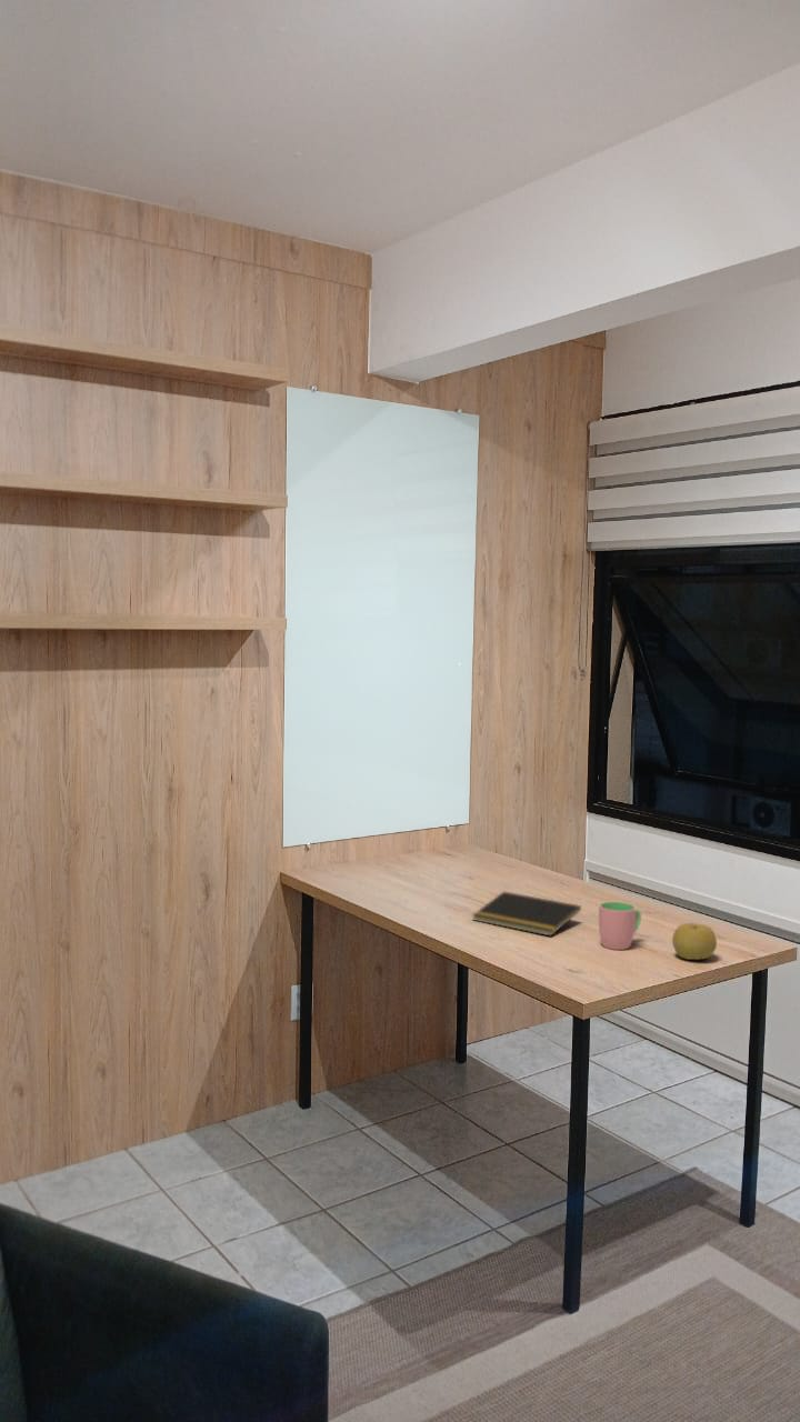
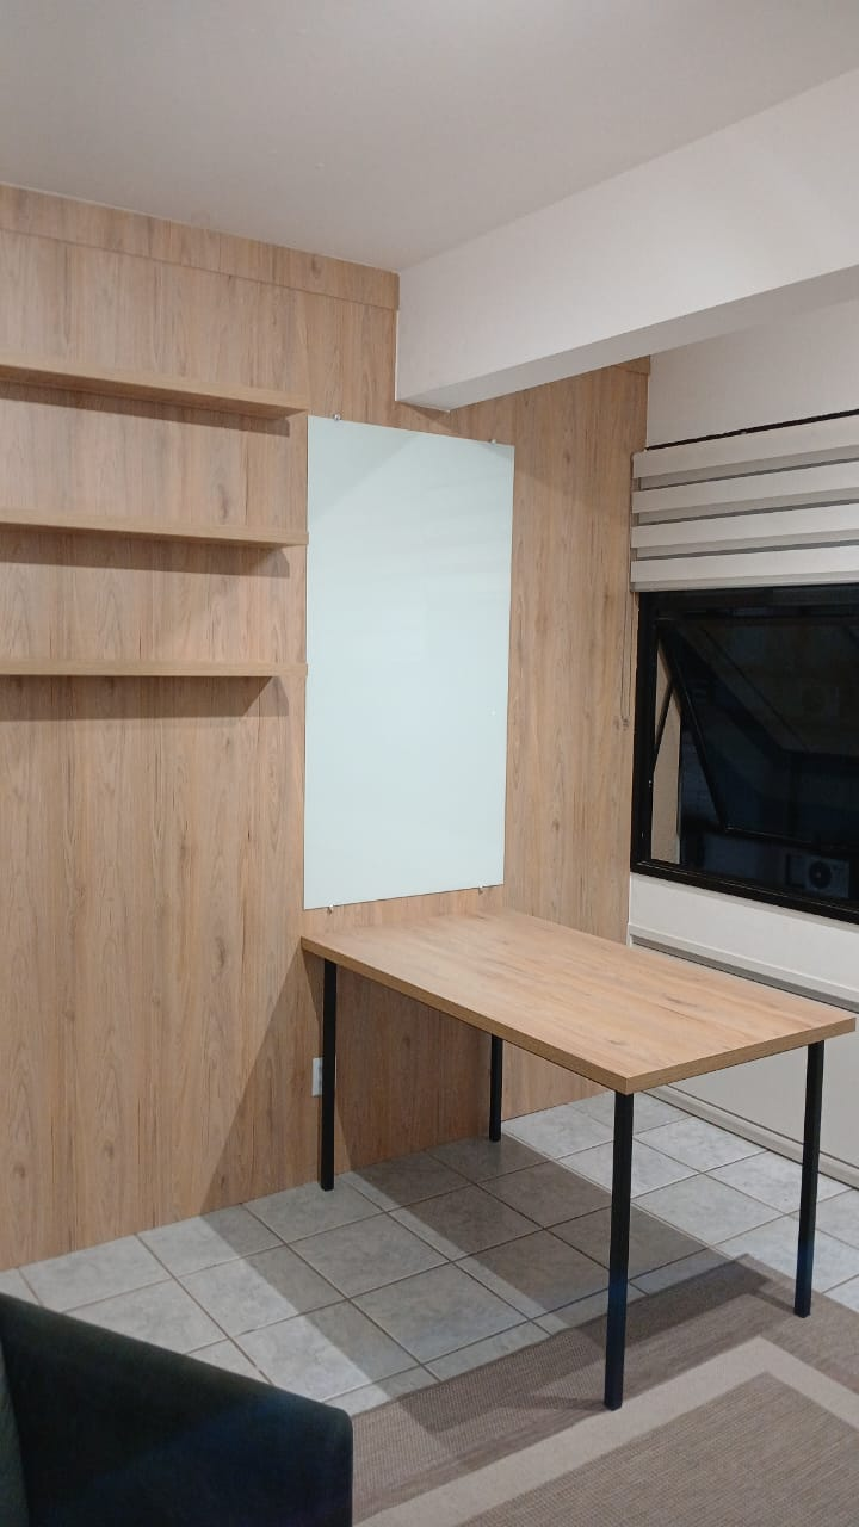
- notepad (526, 912)
- cup (621, 924)
- fruit (694, 941)
